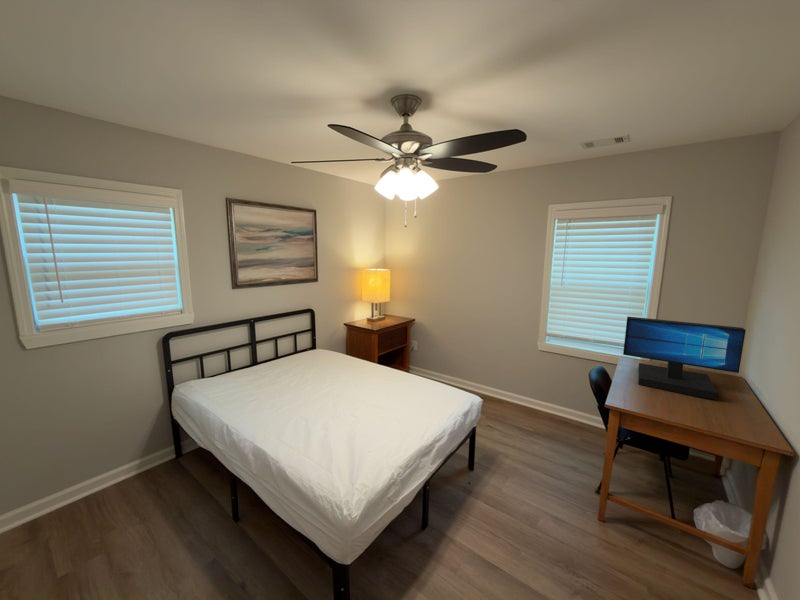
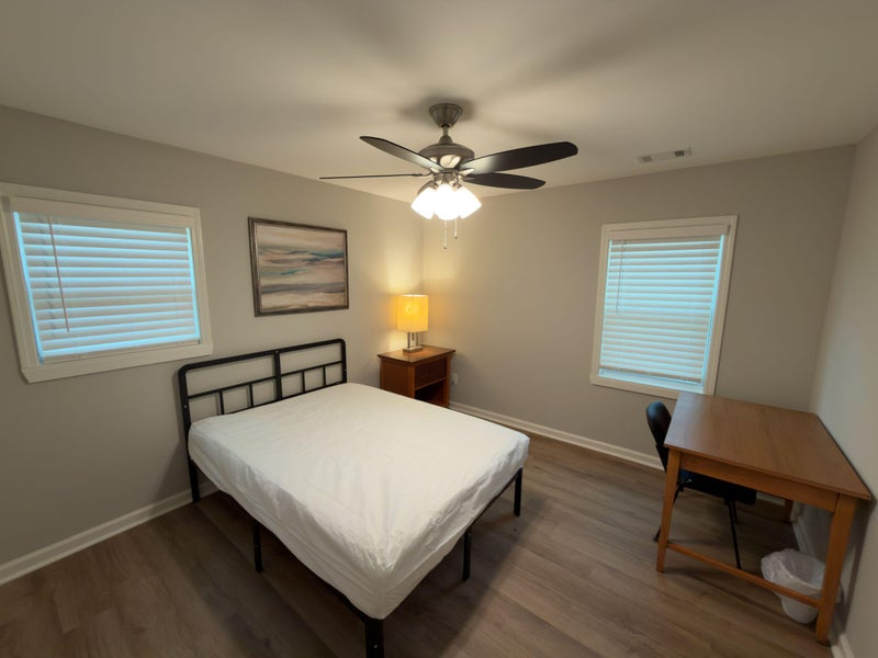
- monitor (676, 352)
